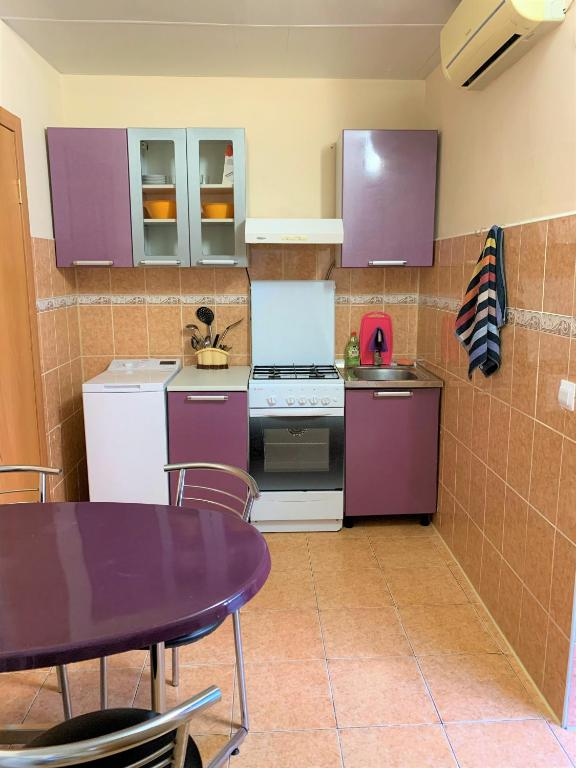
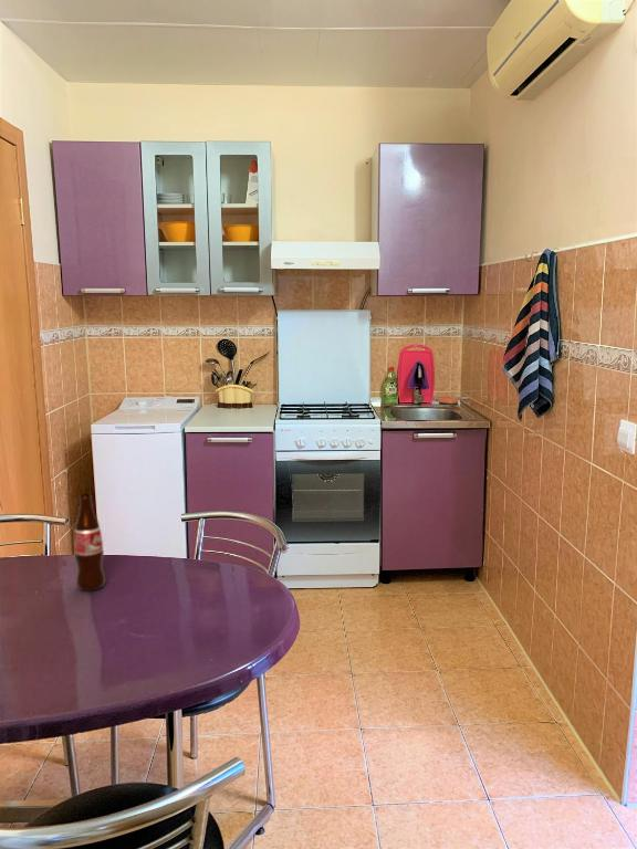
+ bottle (87, 541)
